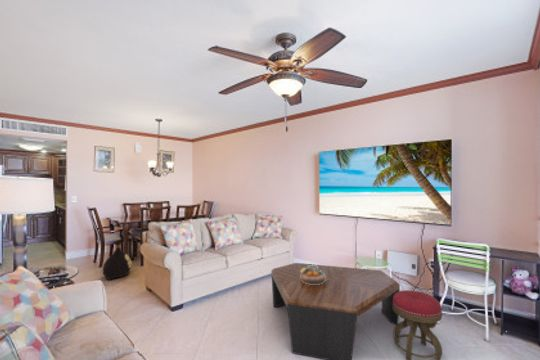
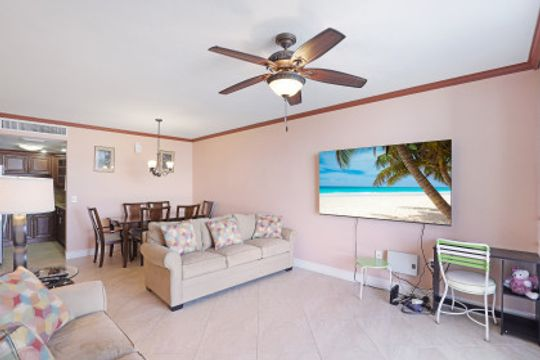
- coffee table (324, 298)
- stool (416, 323)
- decorative bowl (312, 272)
- bag (117, 258)
